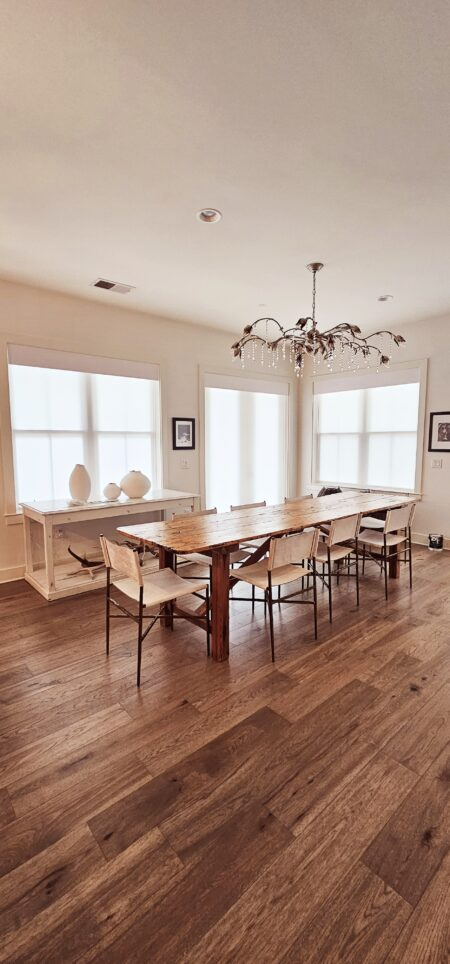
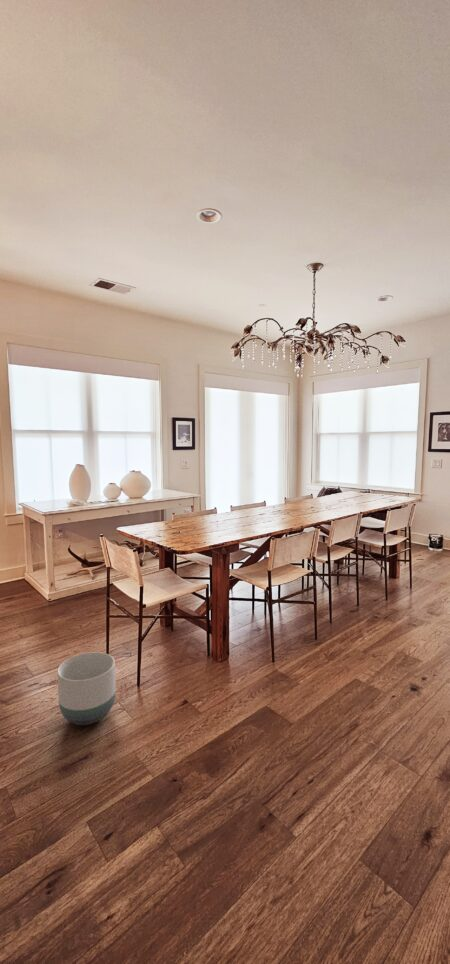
+ planter (87, 691)
